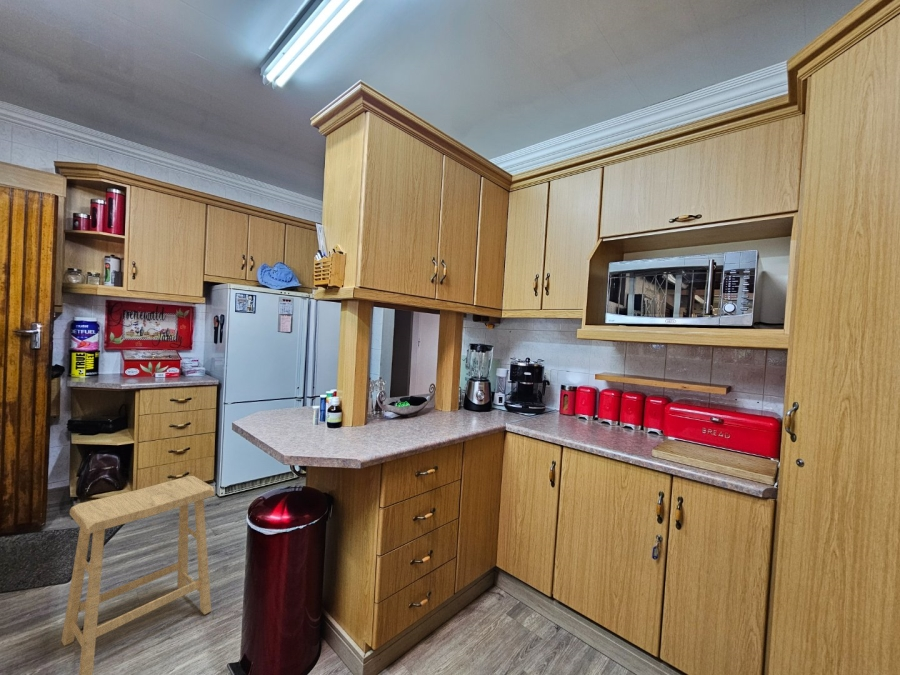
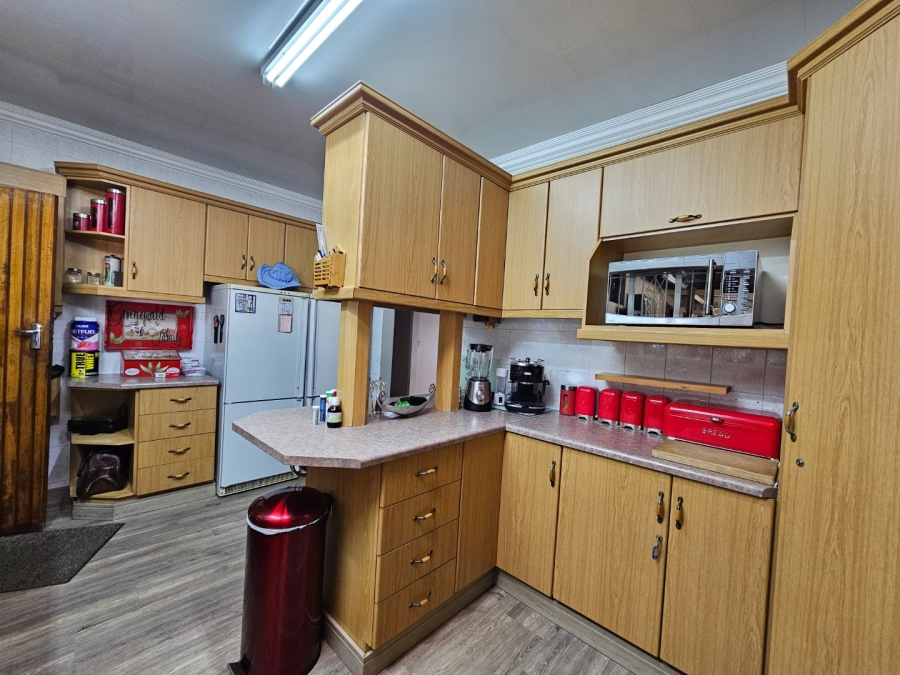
- stool (149, 574)
